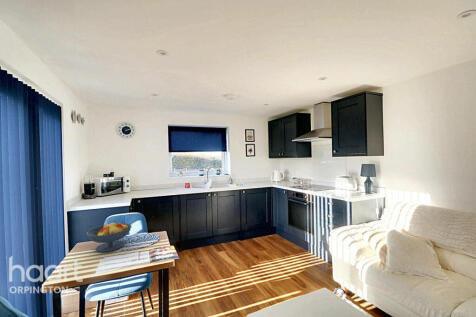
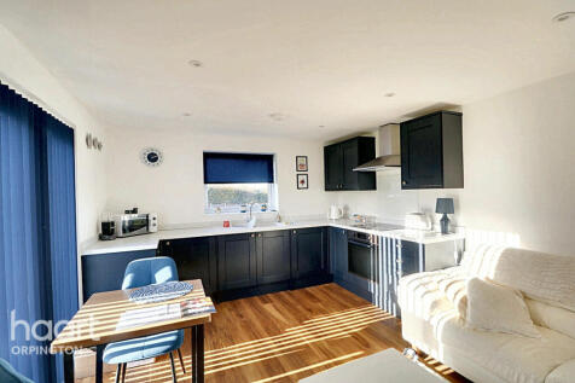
- fruit bowl (110, 234)
